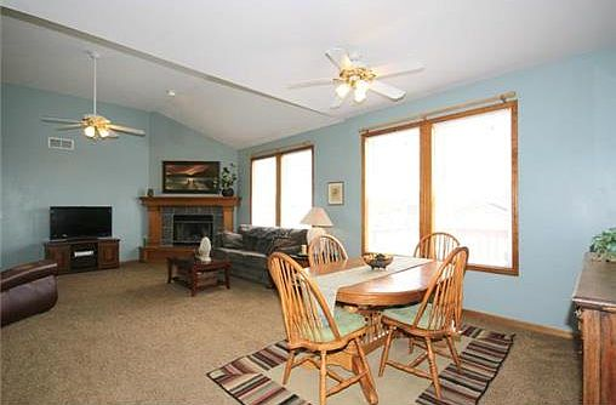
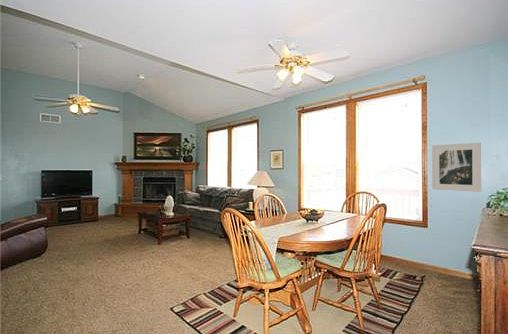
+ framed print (455, 167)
